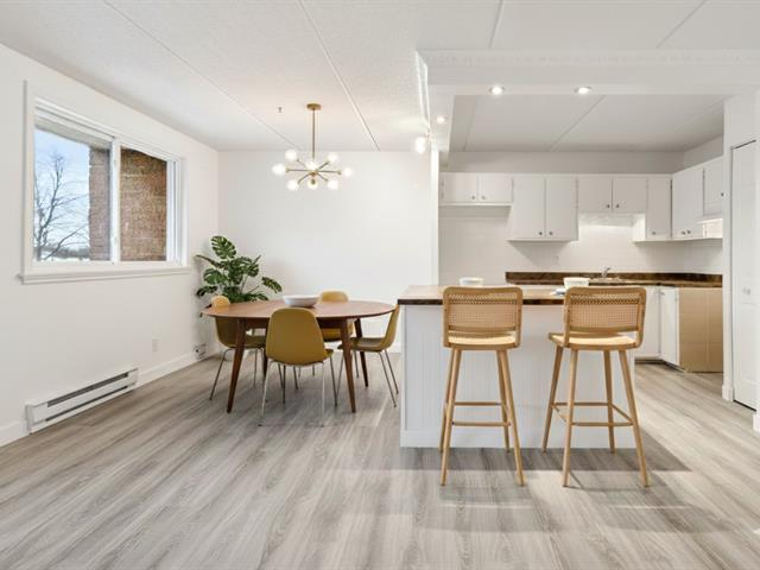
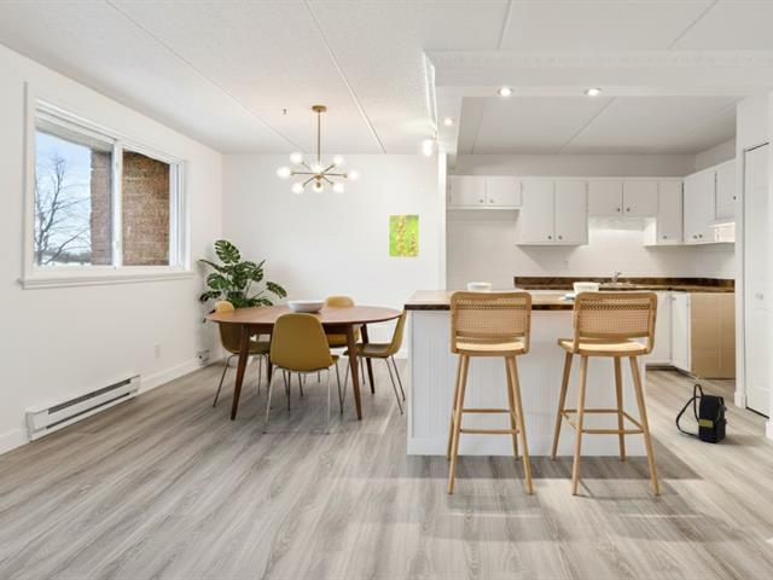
+ backpack (702, 410)
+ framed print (403, 236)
